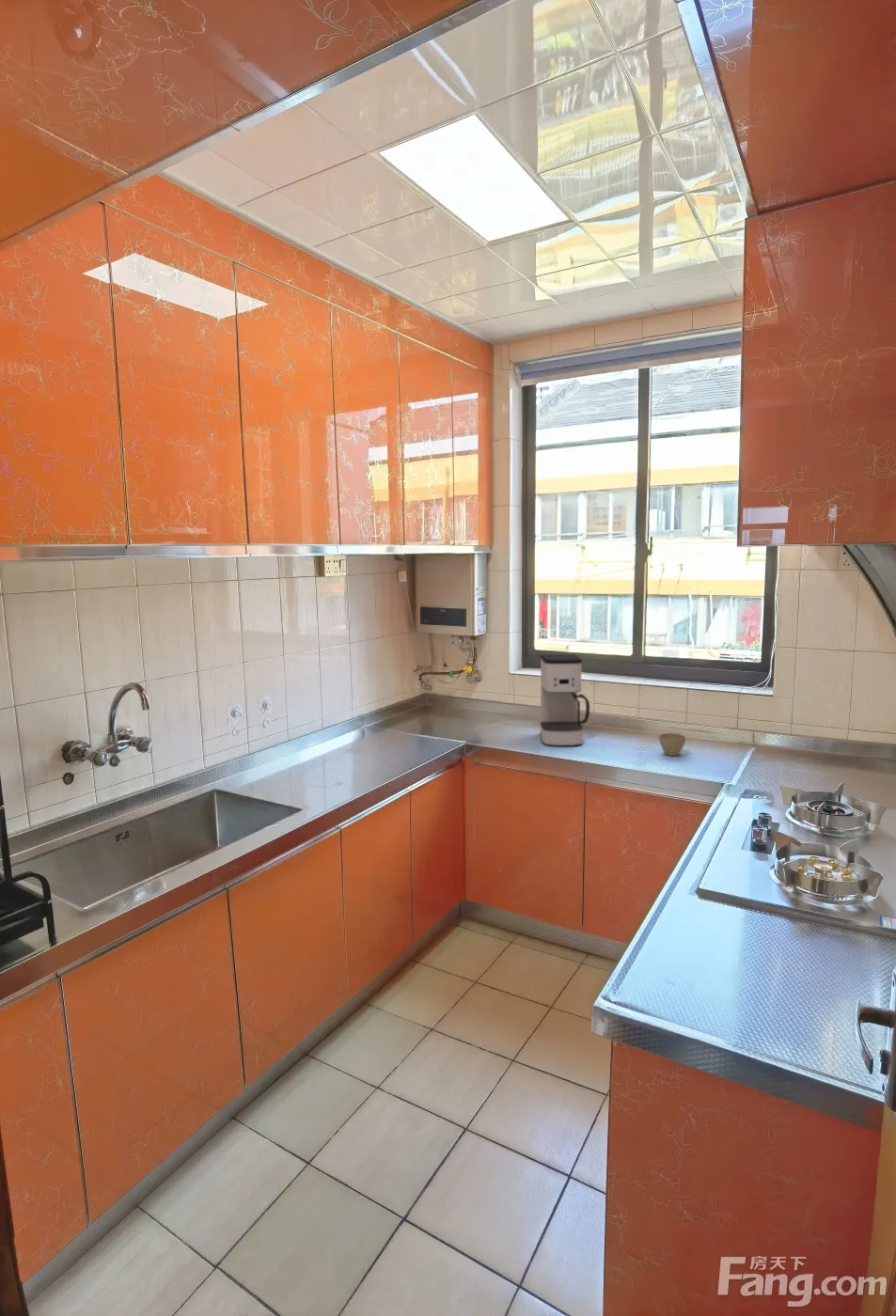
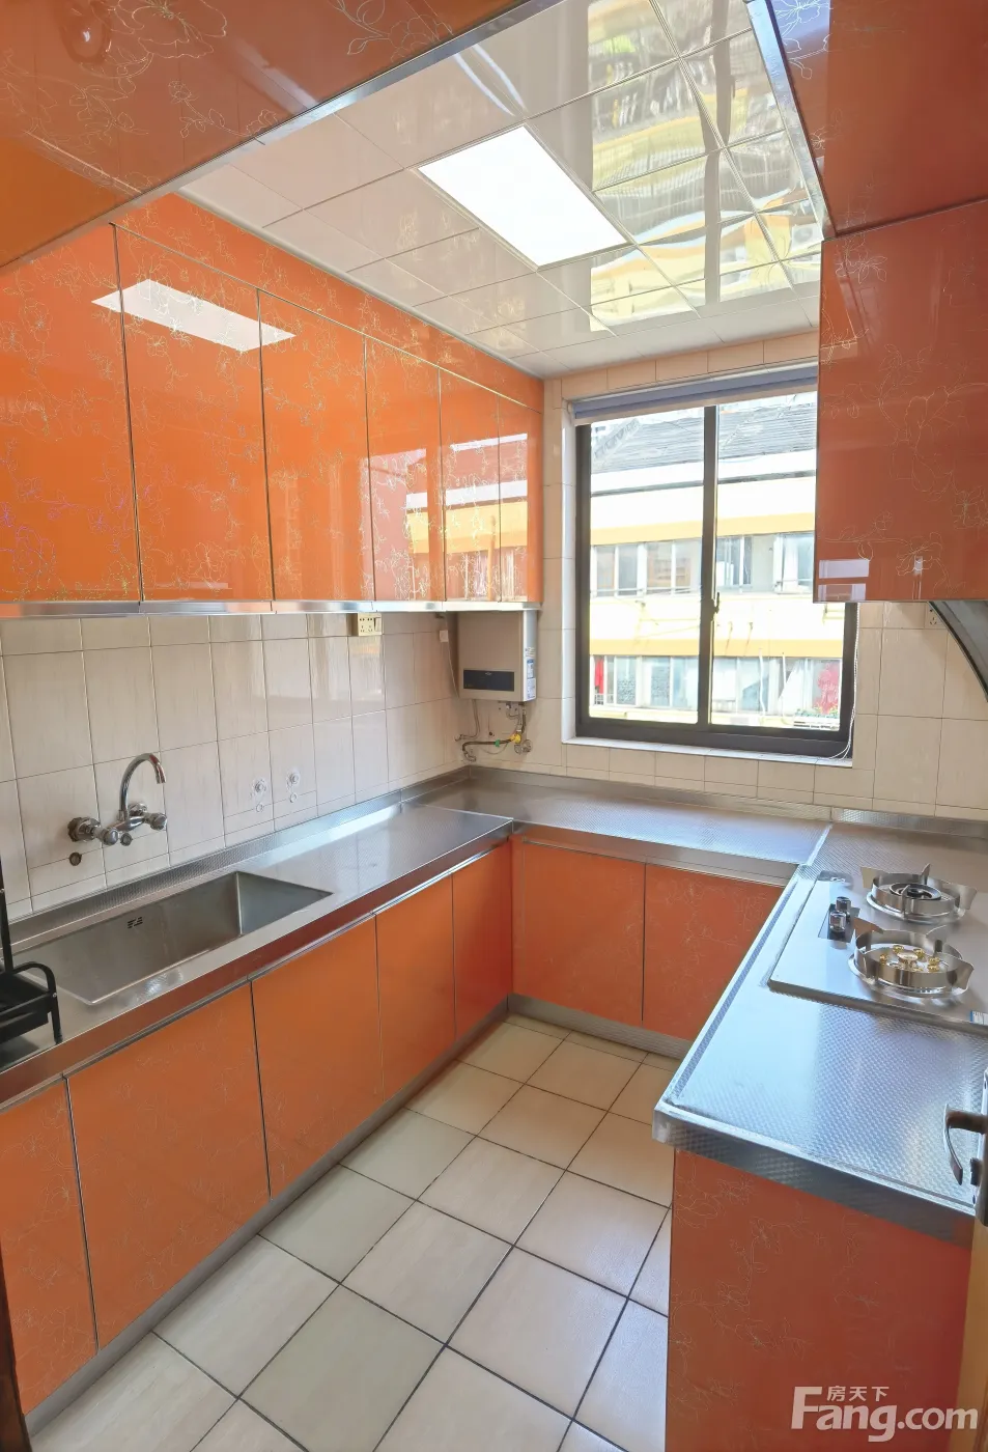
- flower pot (671, 744)
- coffee maker (564, 698)
